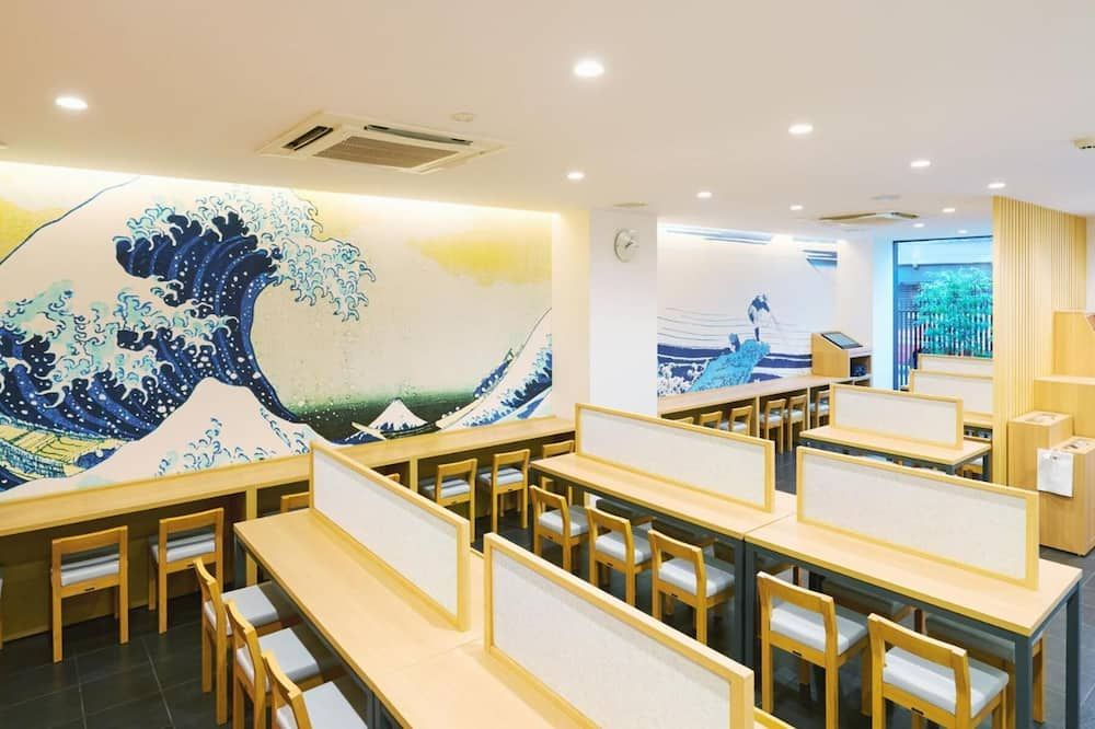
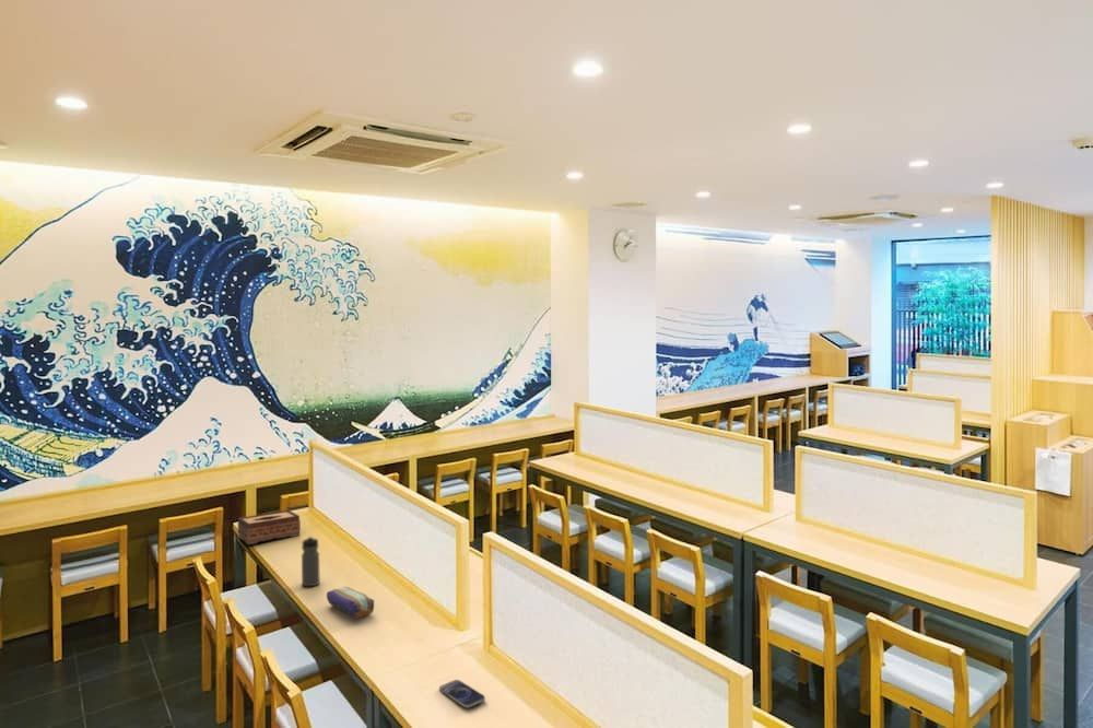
+ smartphone (461, 693)
+ pencil case (350, 601)
+ tissue box (269, 526)
+ water bottle (310, 560)
